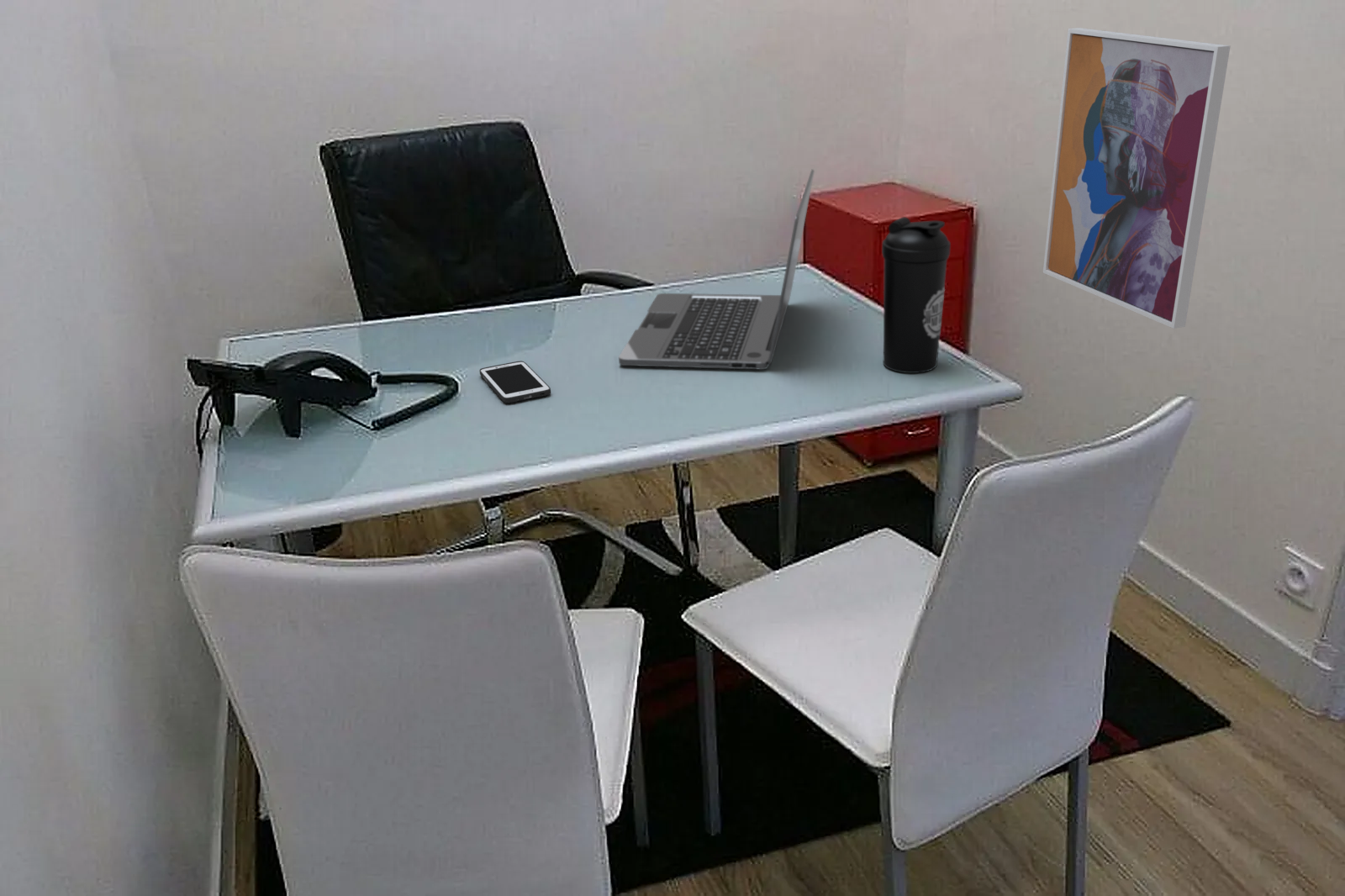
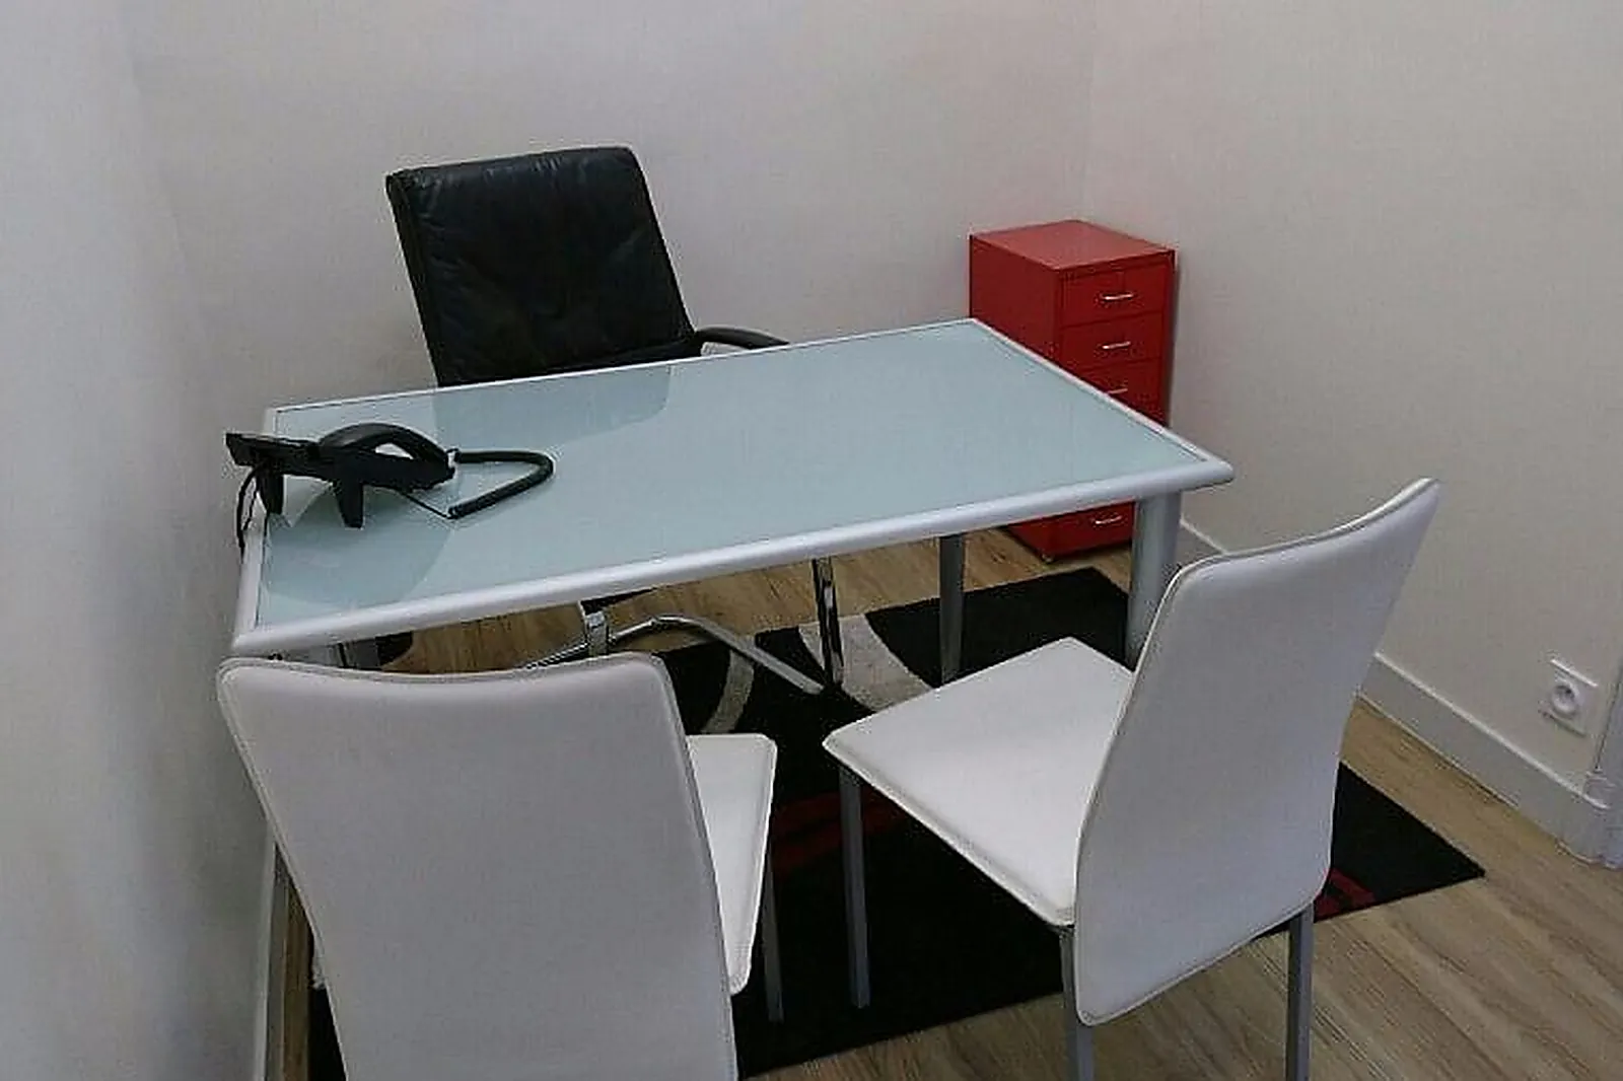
- laptop (720, 294)
- wall art (1125, 173)
- water bottle (913, 294)
- cell phone (514, 381)
